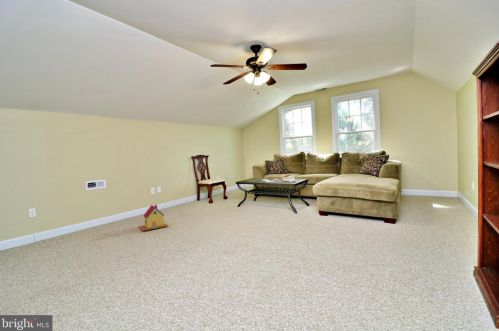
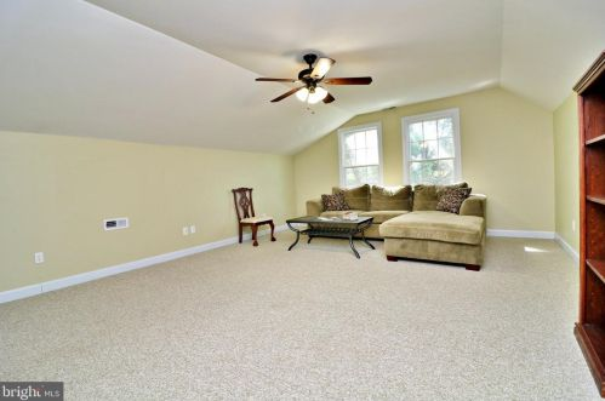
- toy house (152, 216)
